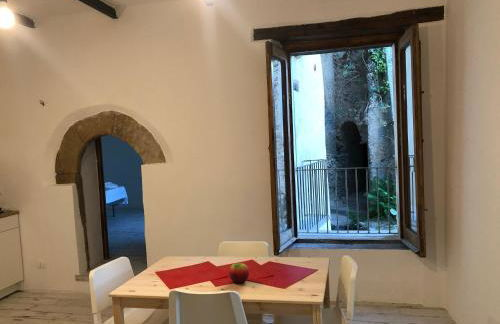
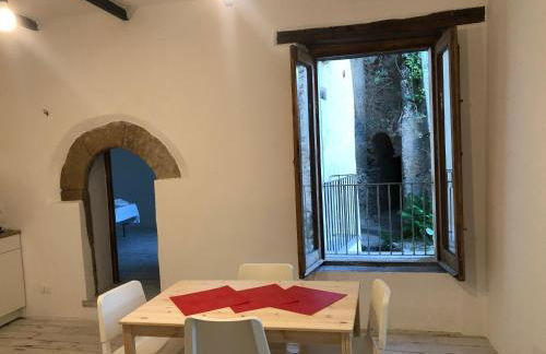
- fruit (238, 272)
